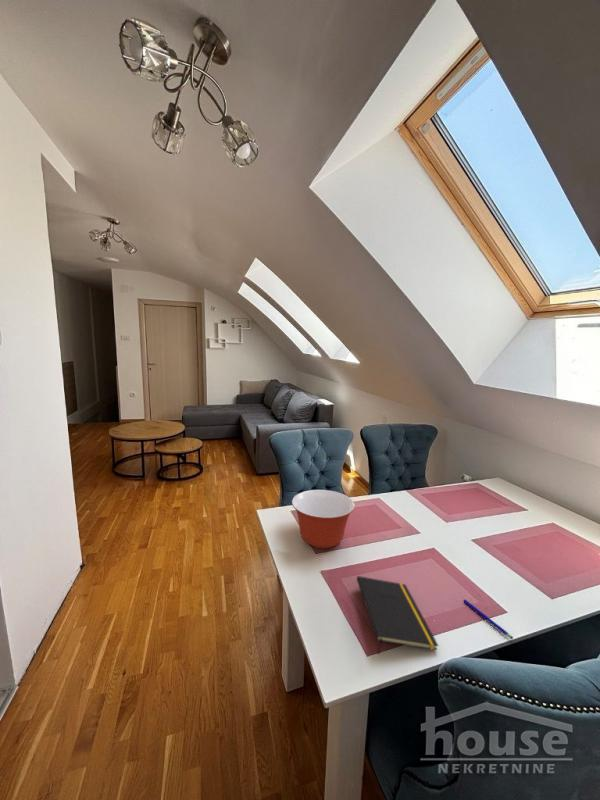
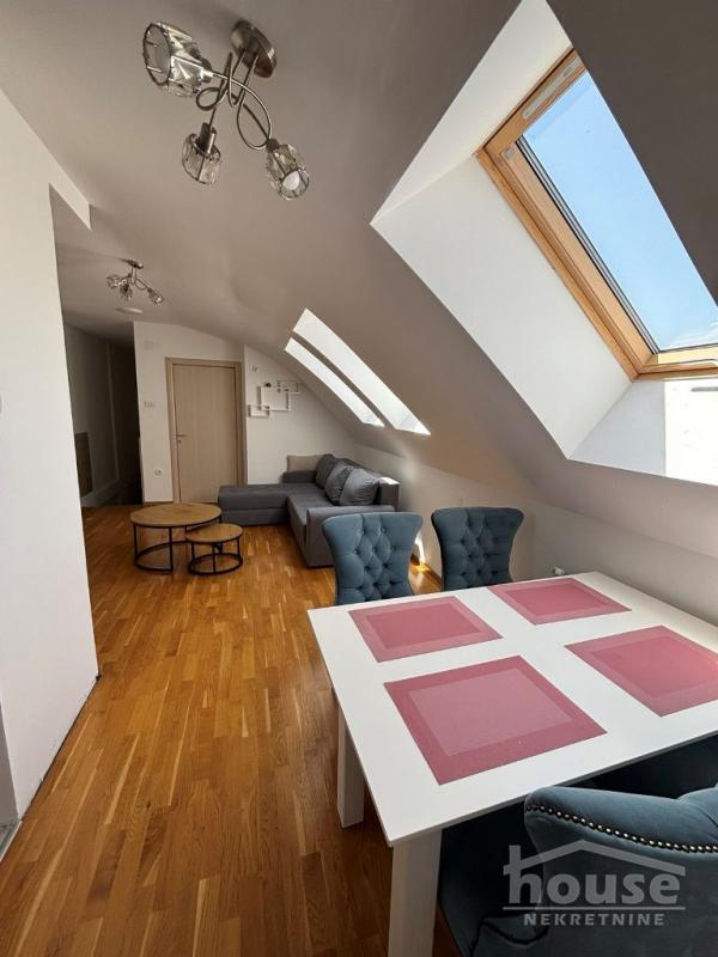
- notepad (393, 609)
- mixing bowl (322, 521)
- pen (486, 618)
